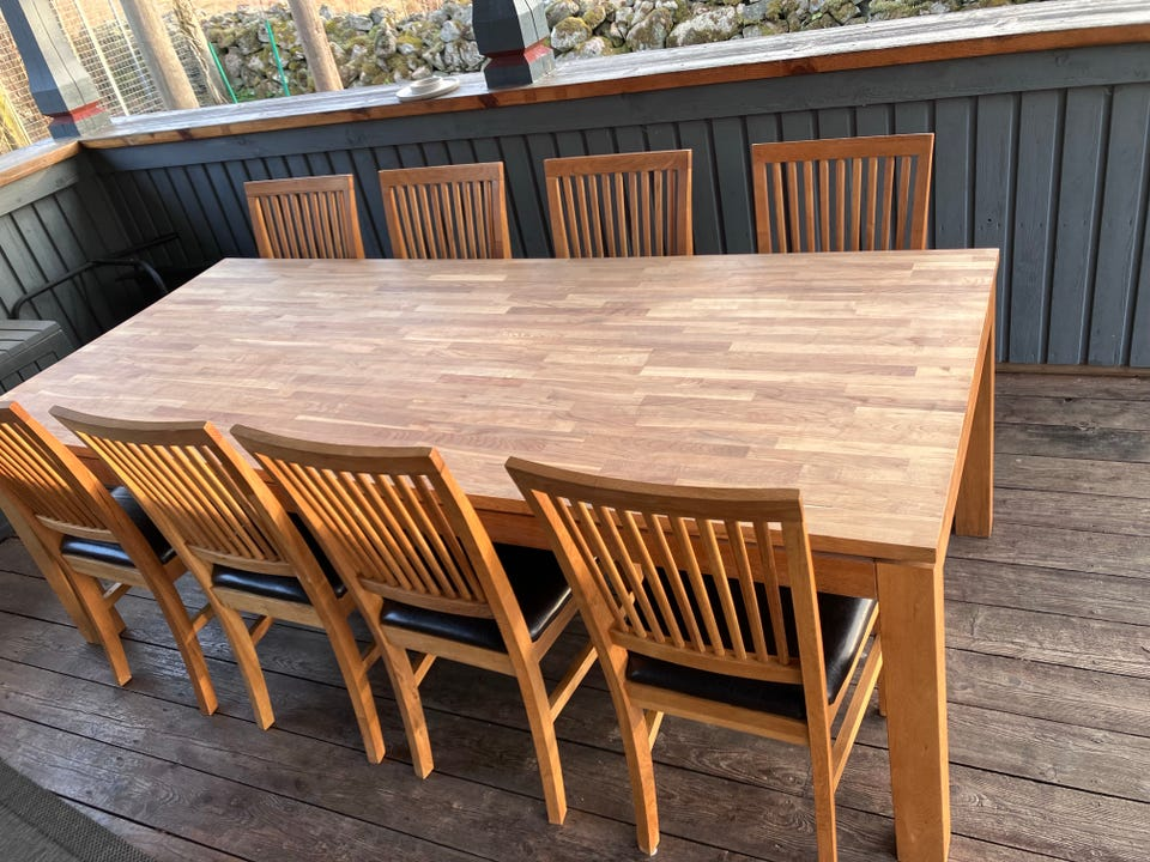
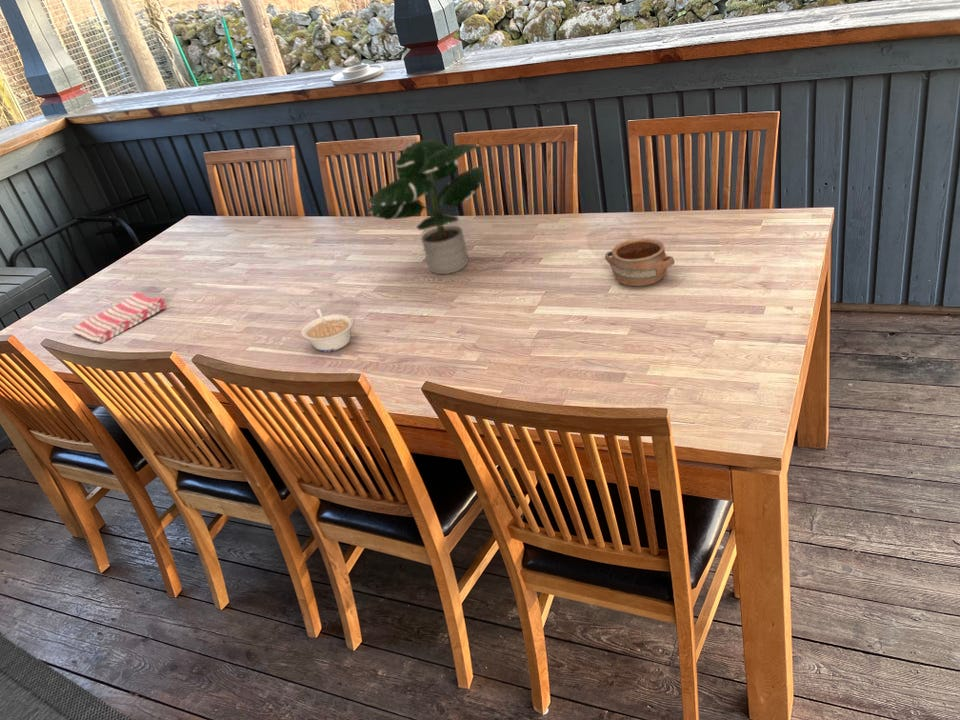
+ pottery (638, 263)
+ potted plant (433, 211)
+ legume (327, 332)
+ dish towel (118, 315)
